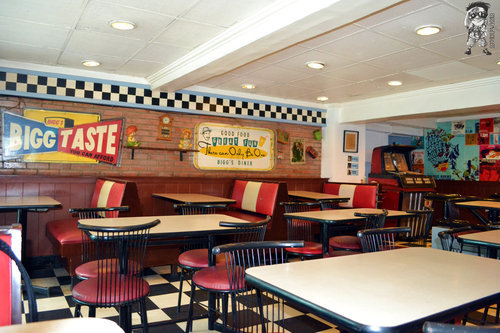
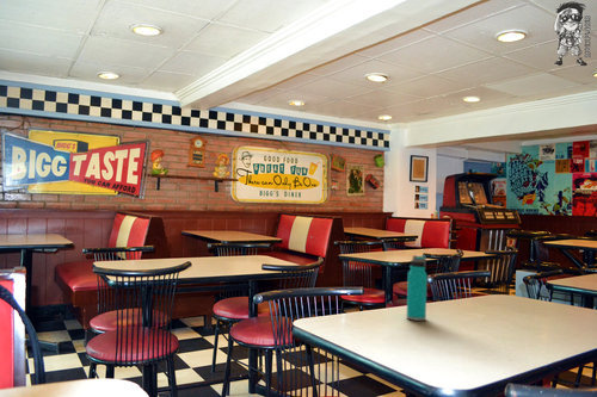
+ water bottle (417, 286)
